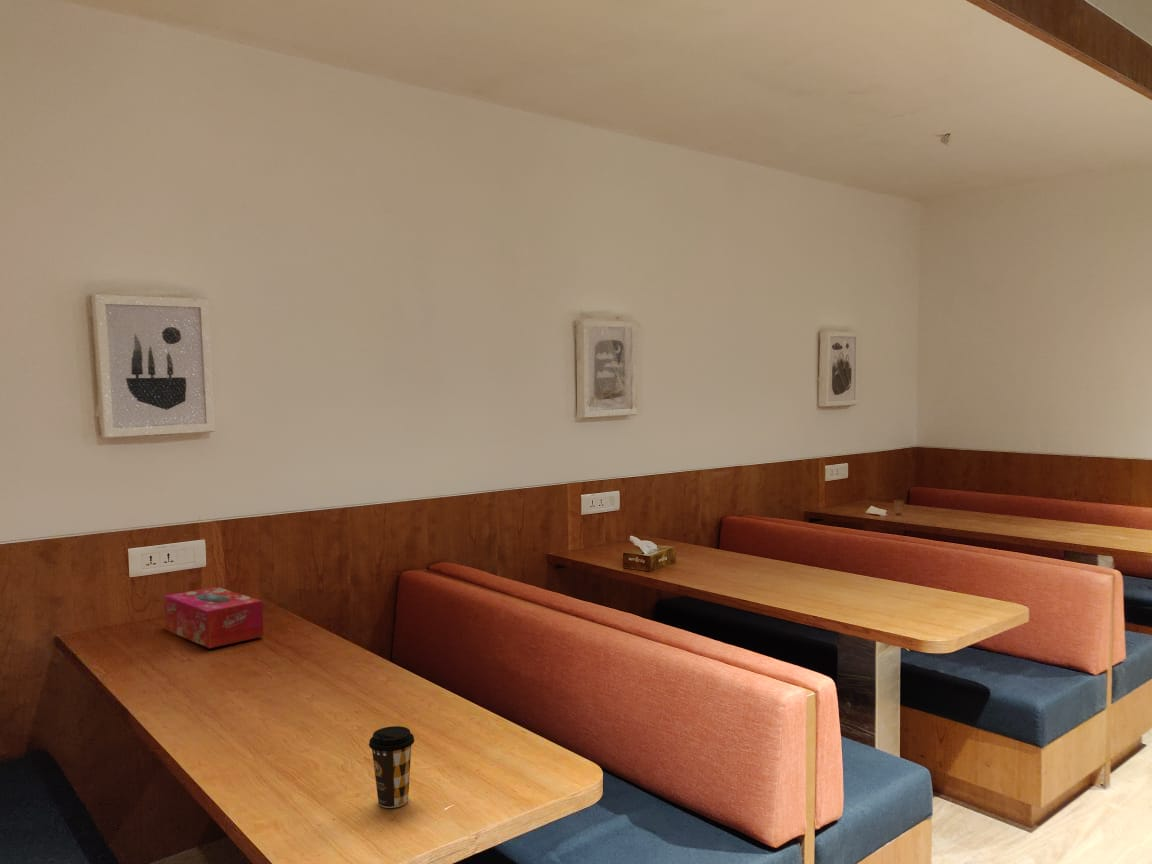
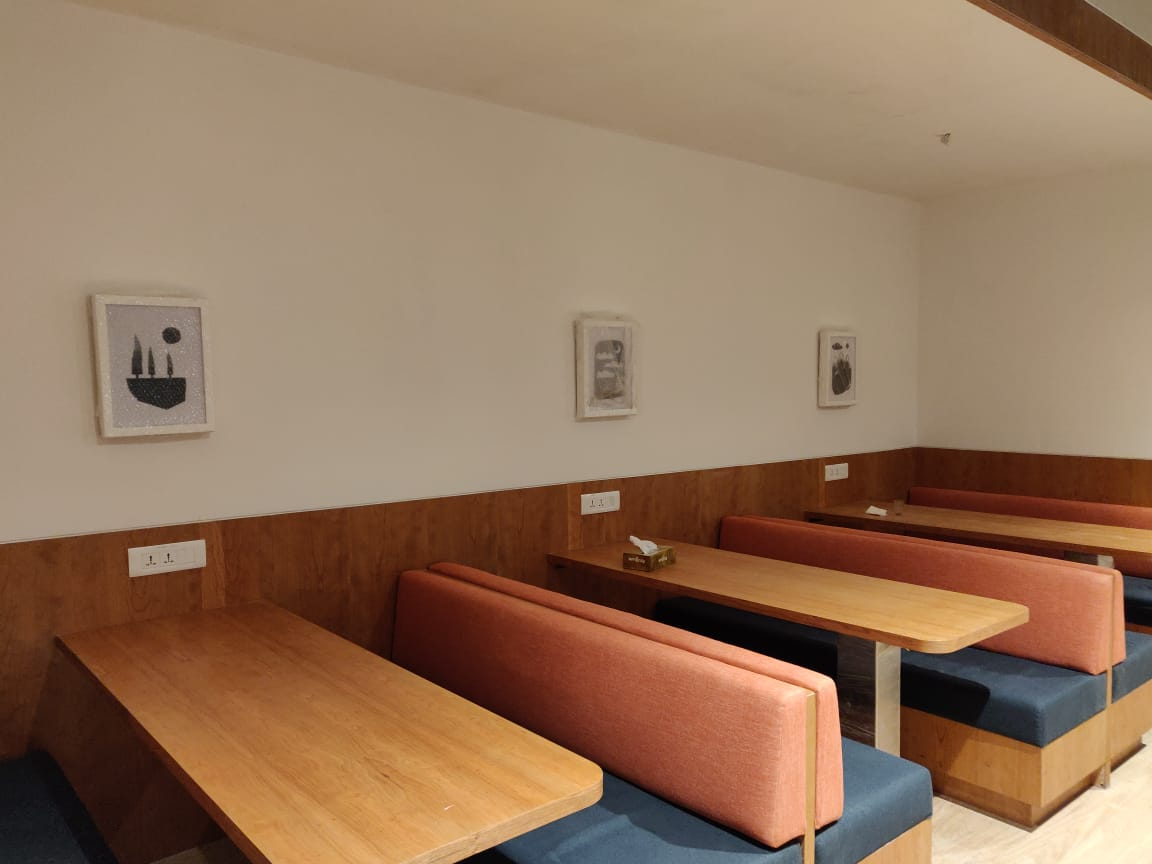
- coffee cup (392, 767)
- tissue box (212, 615)
